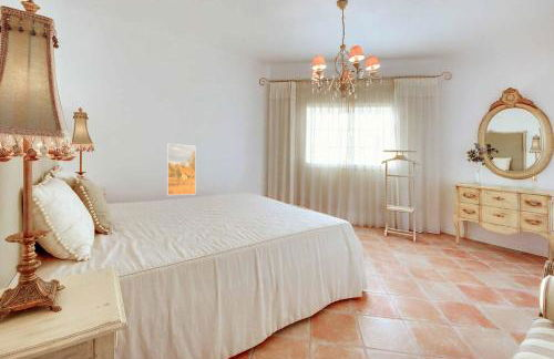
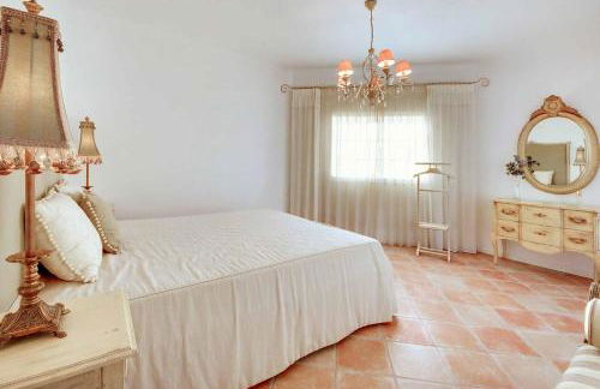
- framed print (182, 170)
